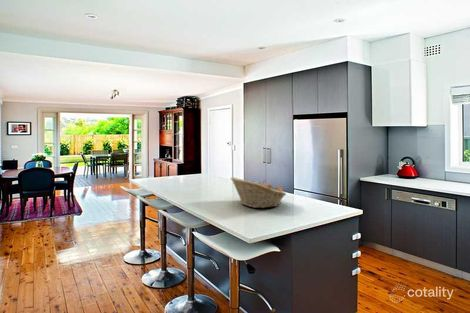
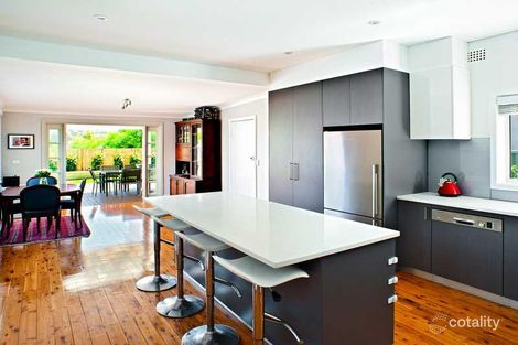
- fruit basket (257, 190)
